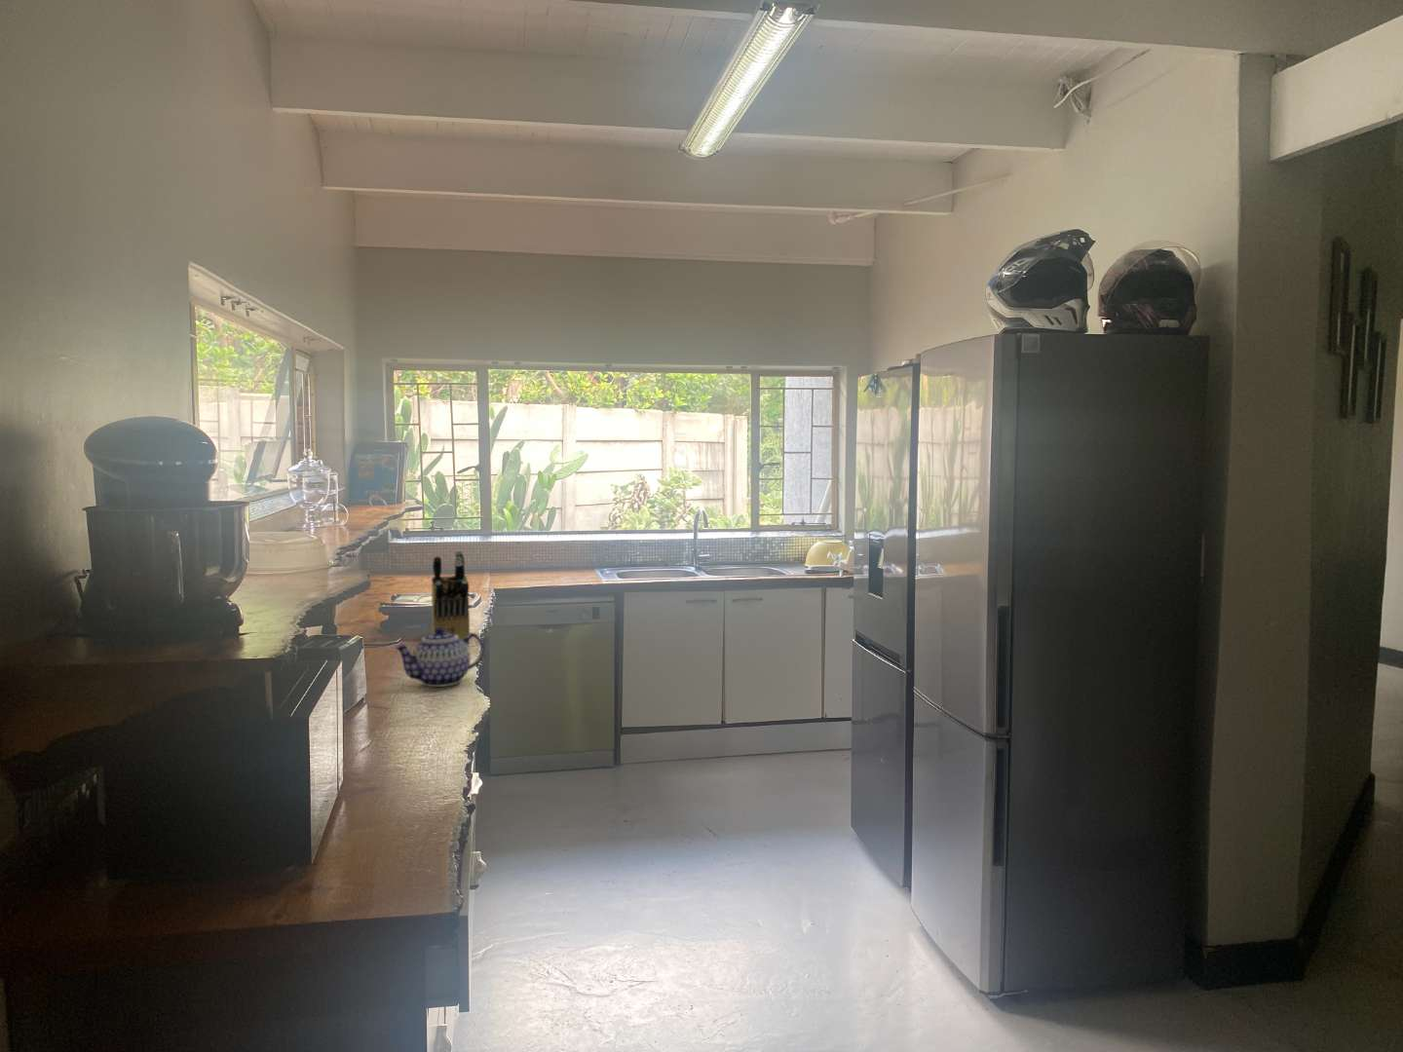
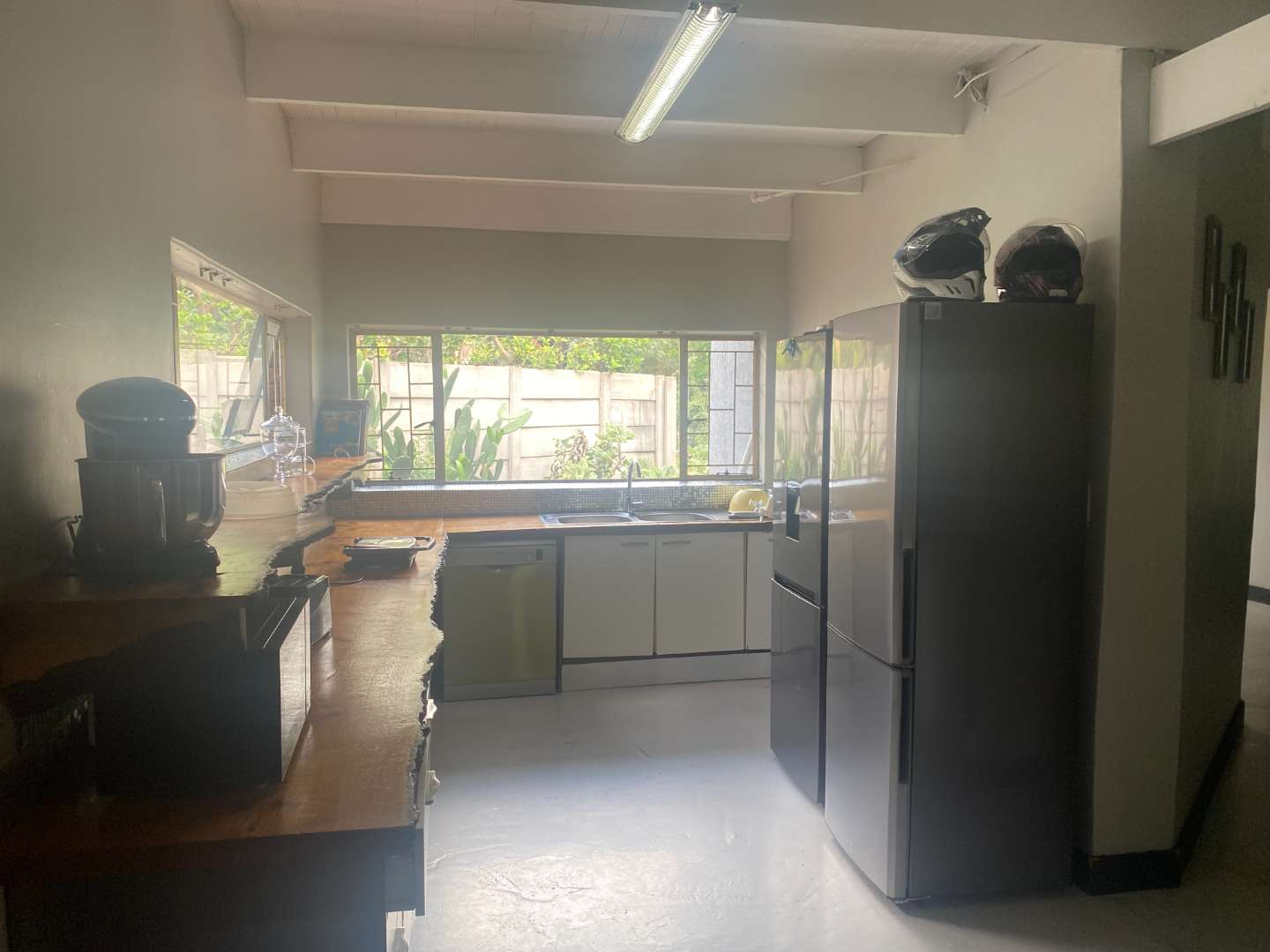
- teapot (441, 654)
- knife block (450, 596)
